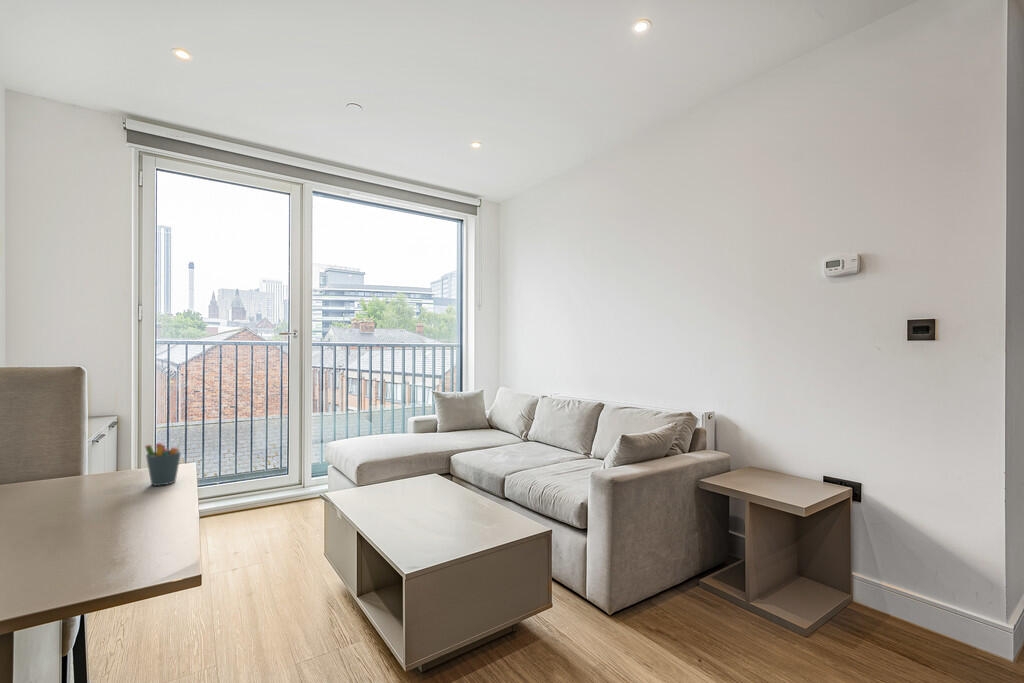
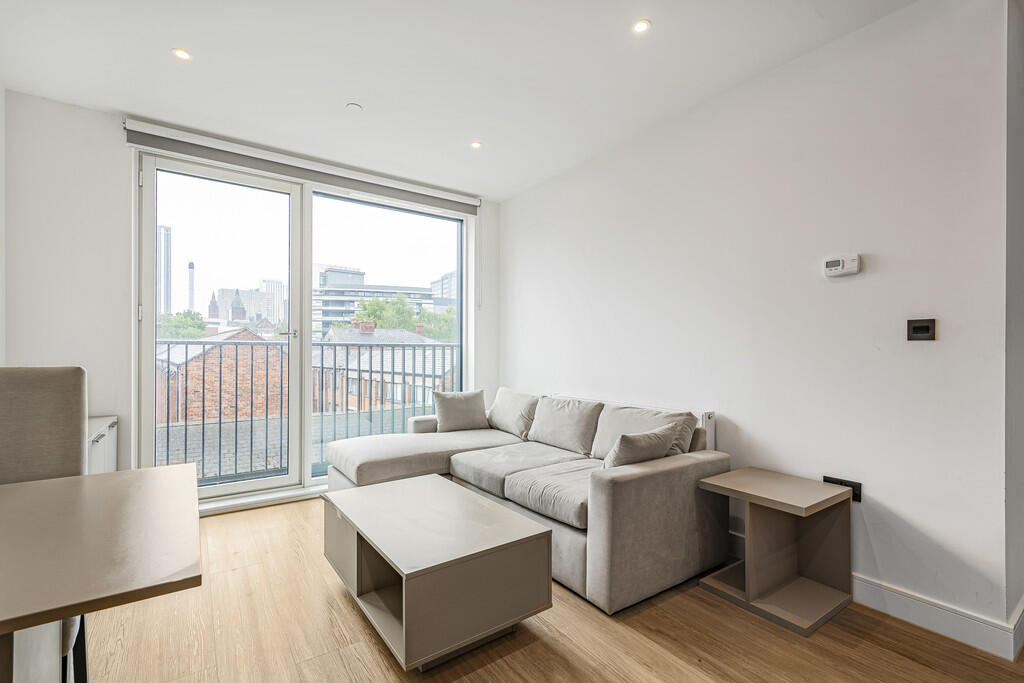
- pen holder (163, 459)
